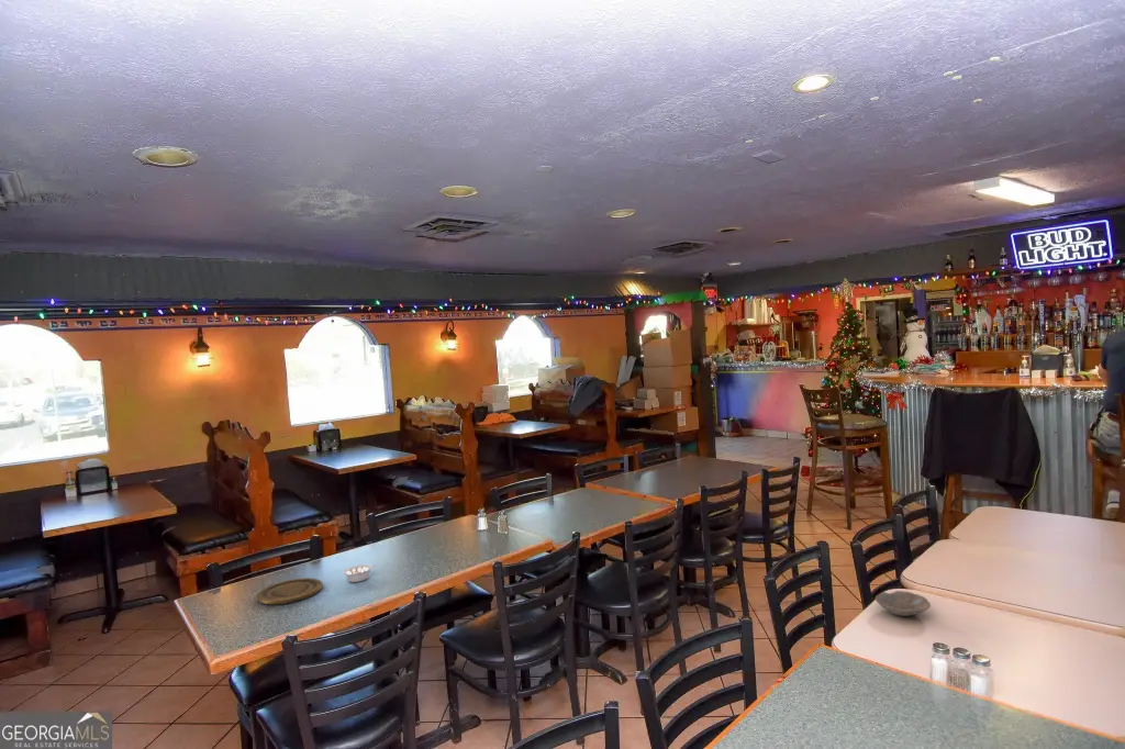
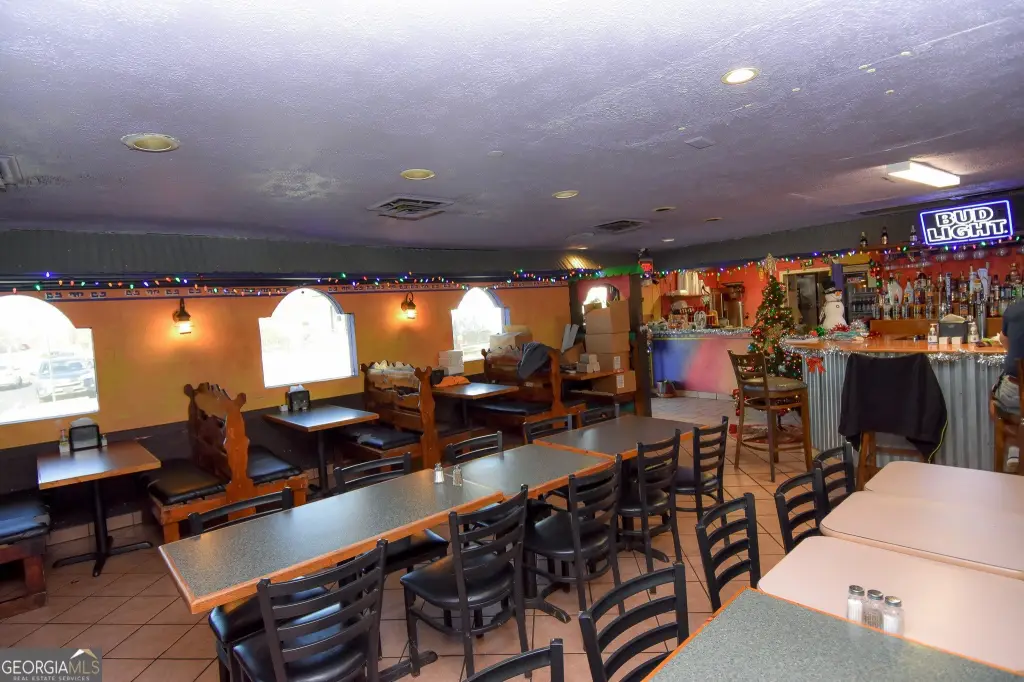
- bowl (902, 605)
- plate (290, 590)
- legume (359, 572)
